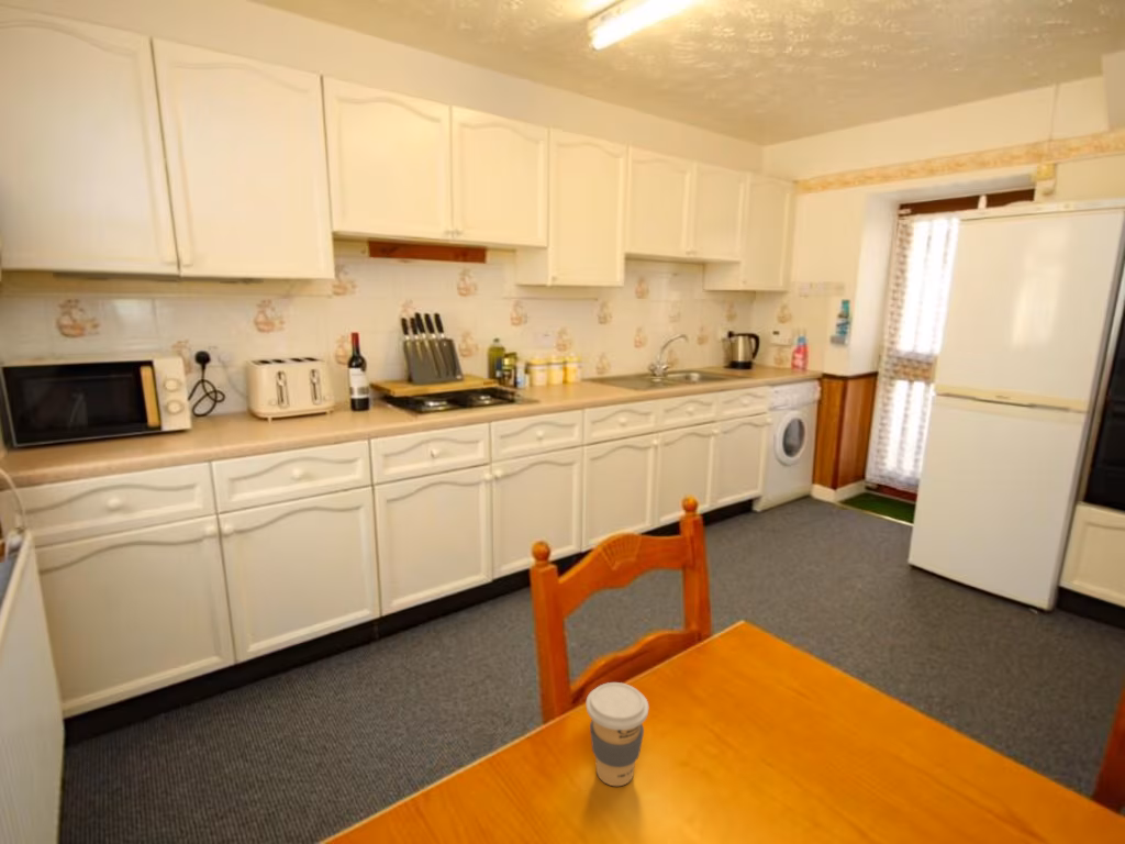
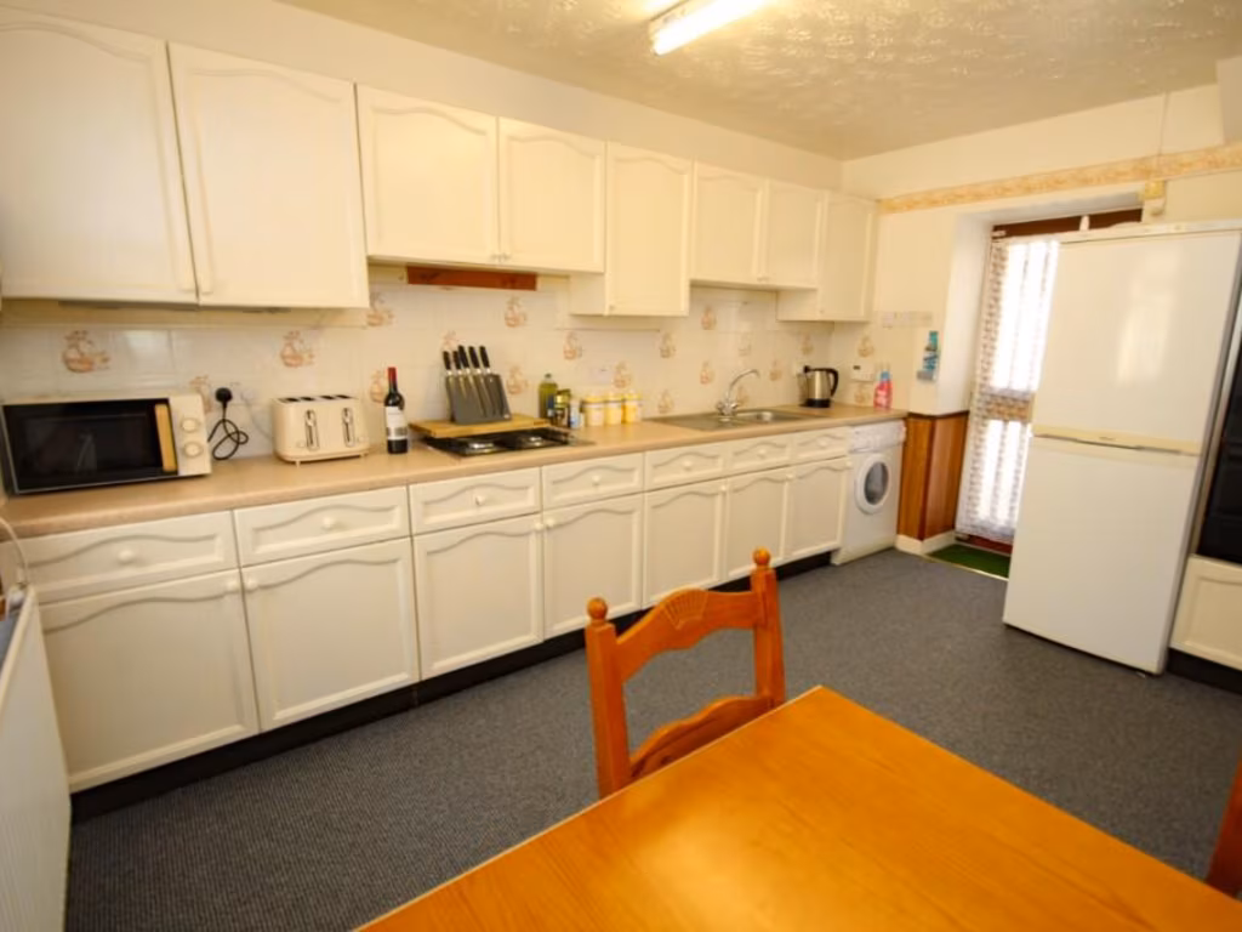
- coffee cup (615, 735)
